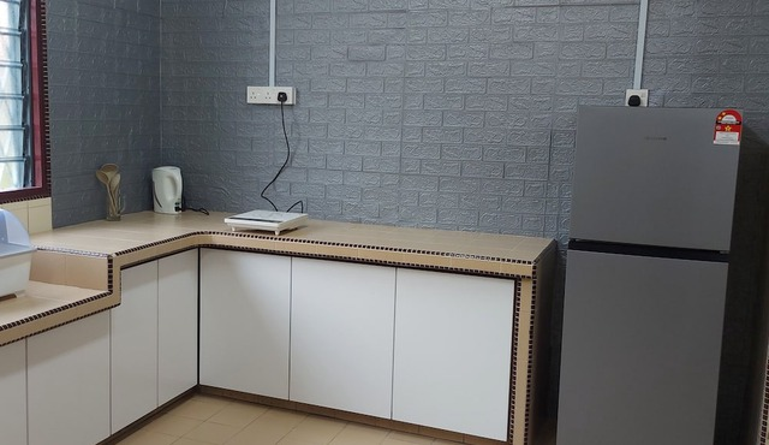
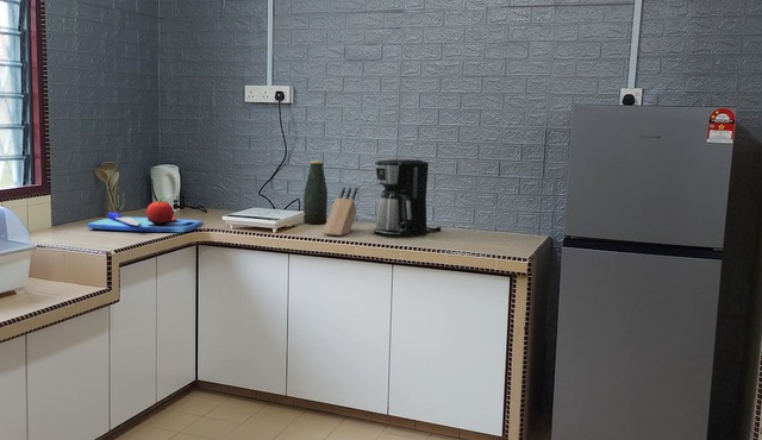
+ chopping board (146, 210)
+ knife block (342, 209)
+ coffee maker (410, 196)
+ bottle (316, 191)
